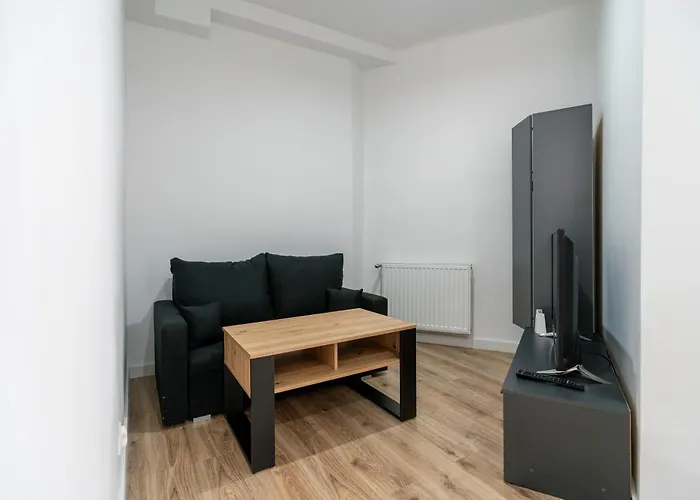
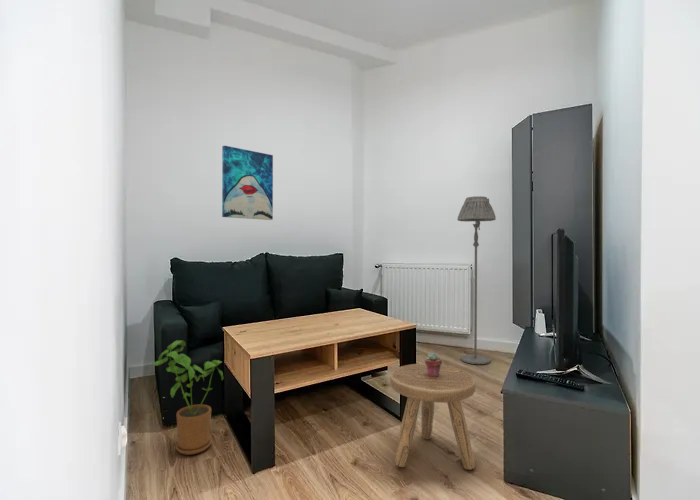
+ house plant (191, 392)
+ potted succulent (433, 363)
+ wall art (248, 184)
+ stool (431, 415)
+ floor lamp (475, 278)
